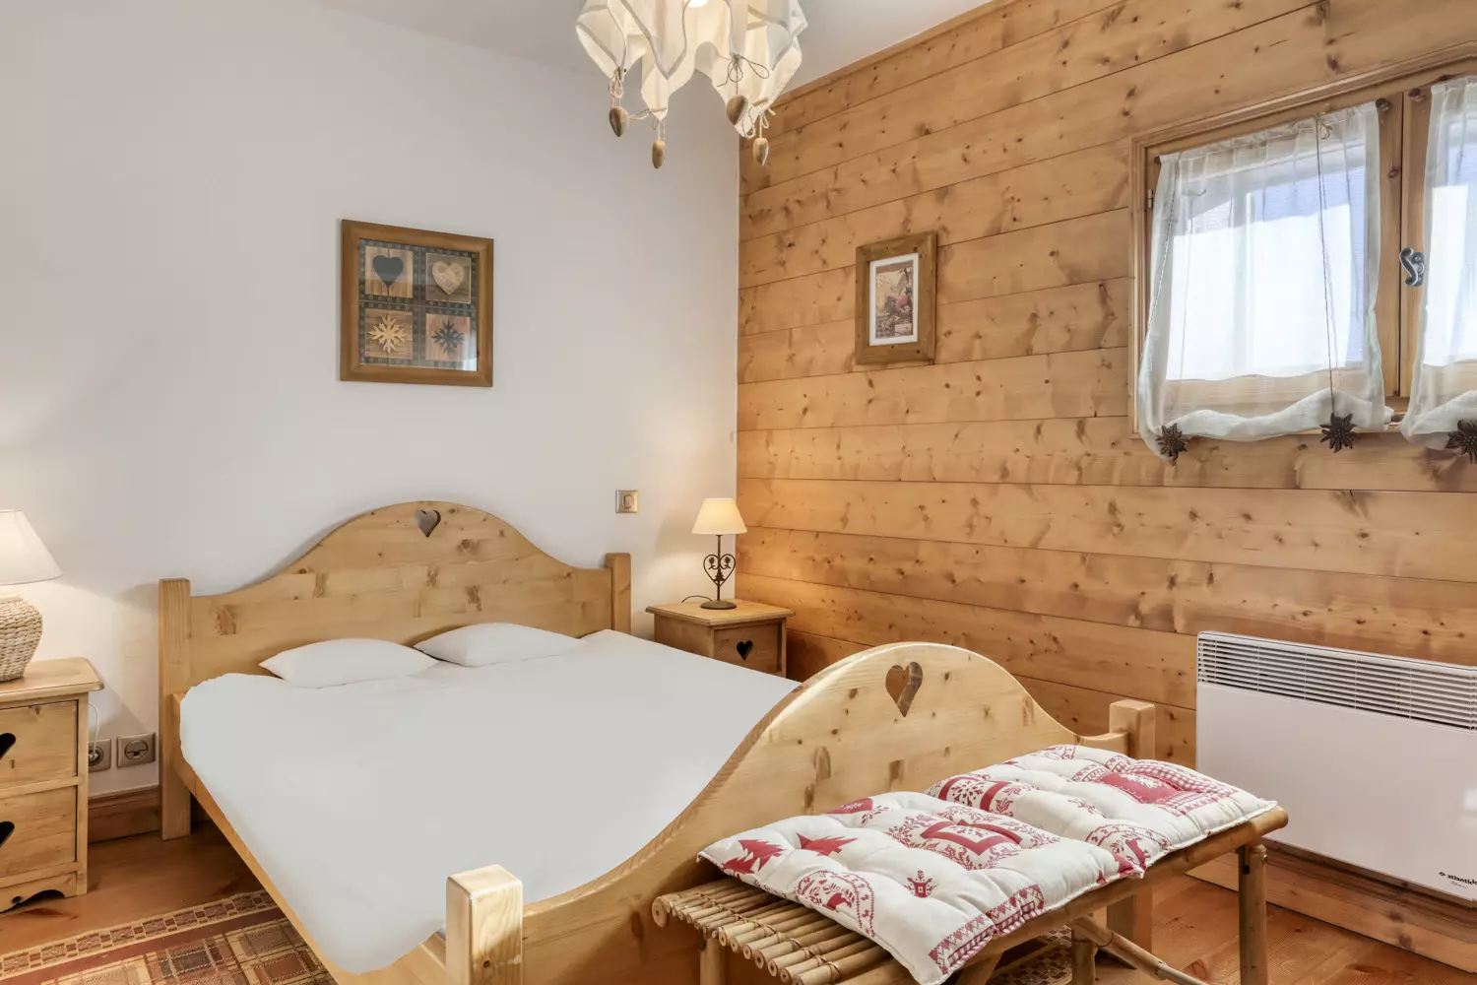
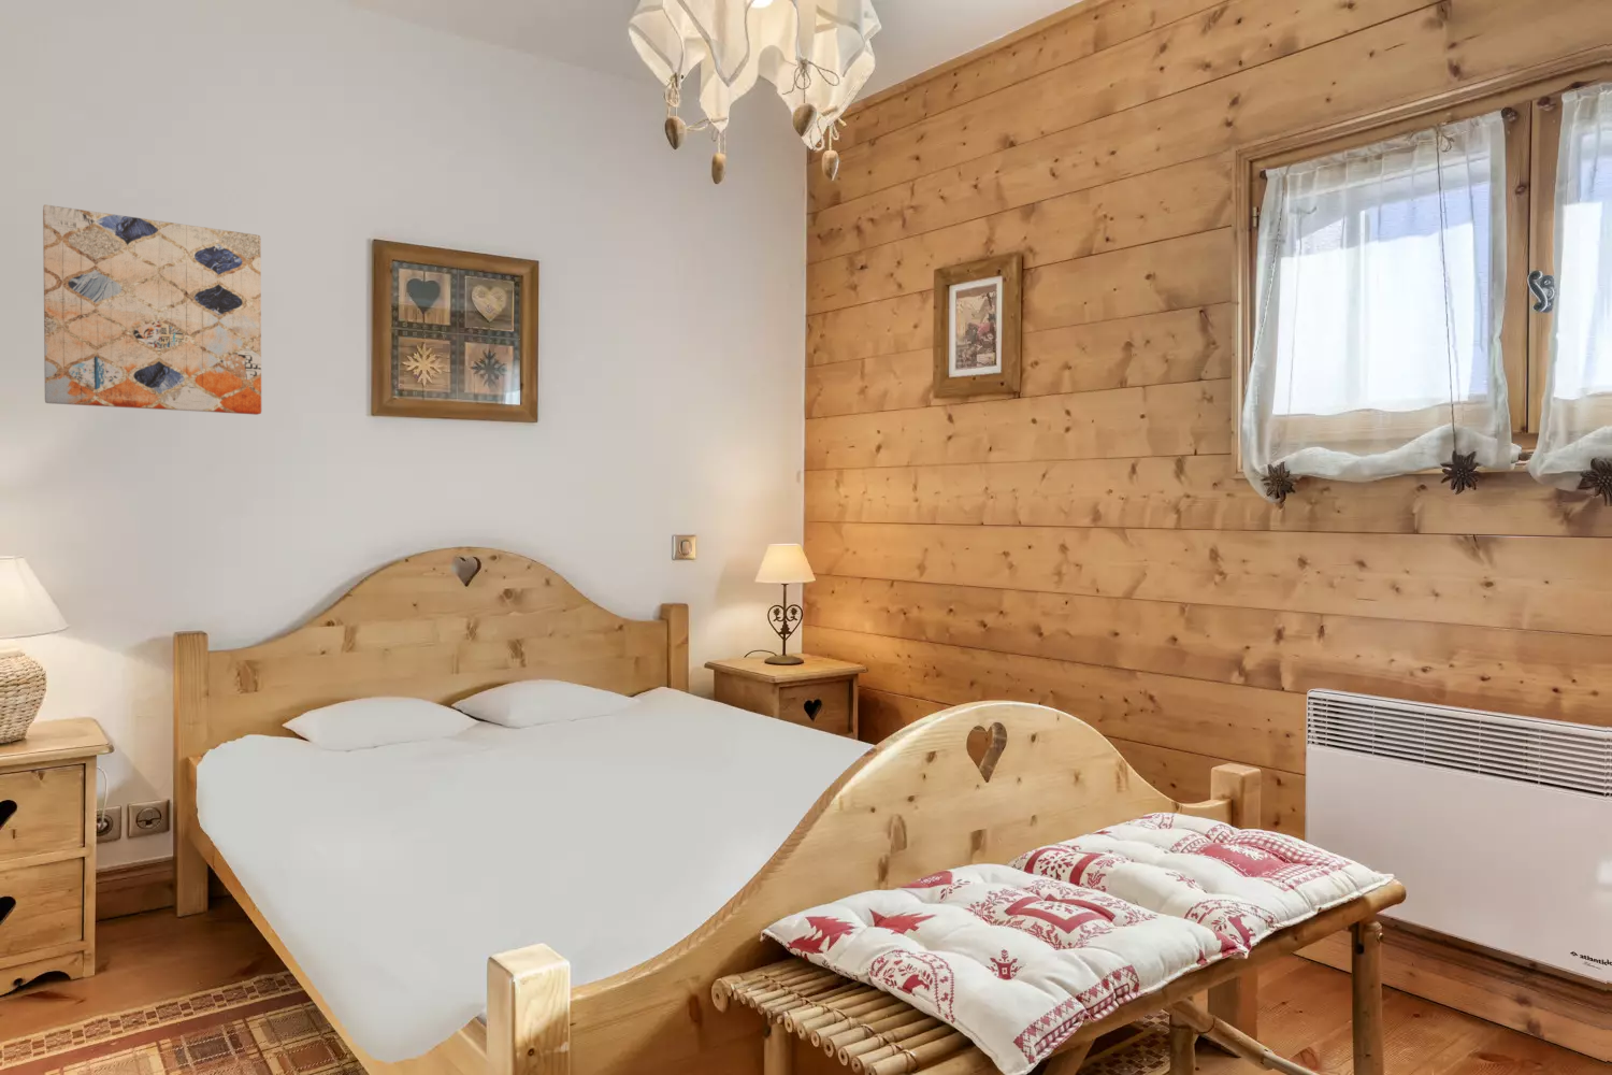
+ wall art (157, 316)
